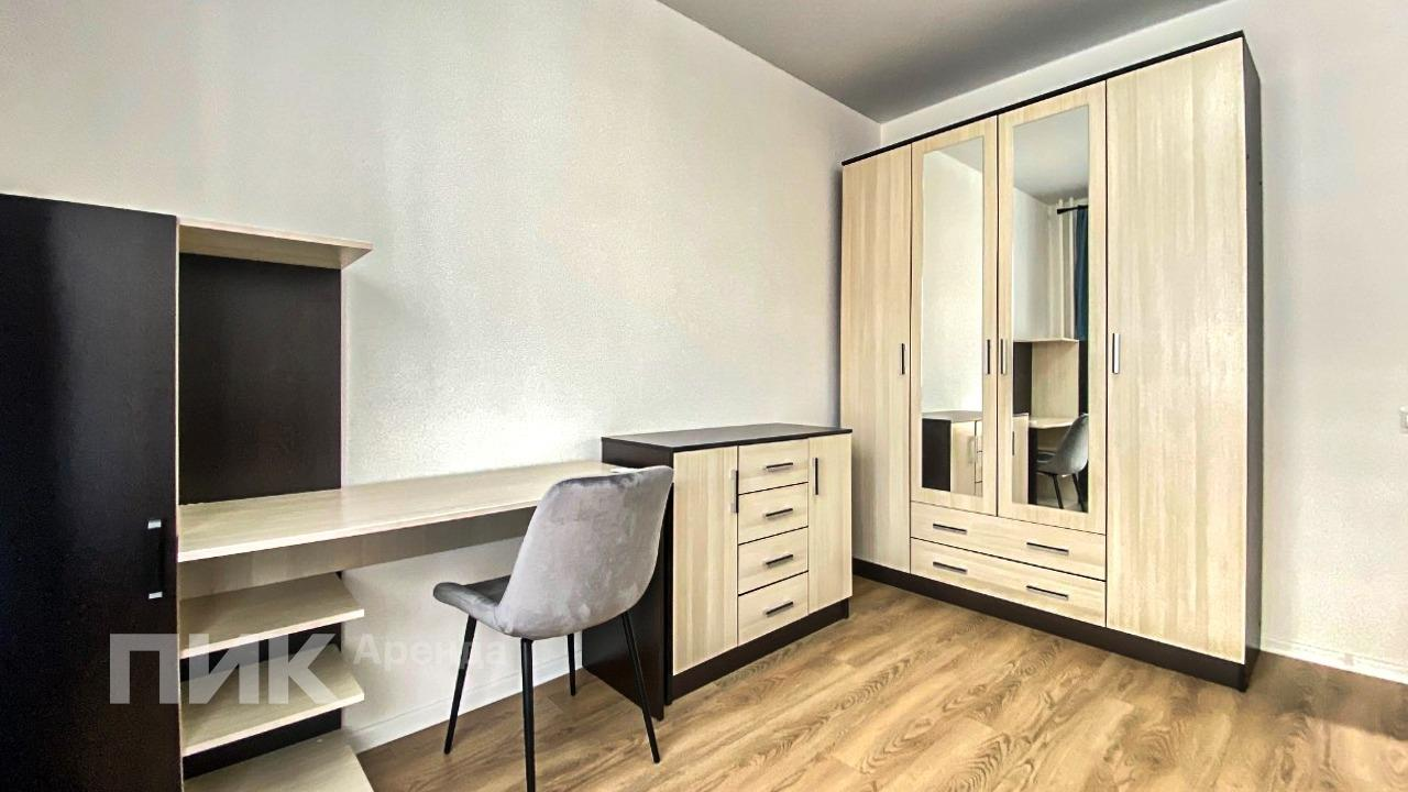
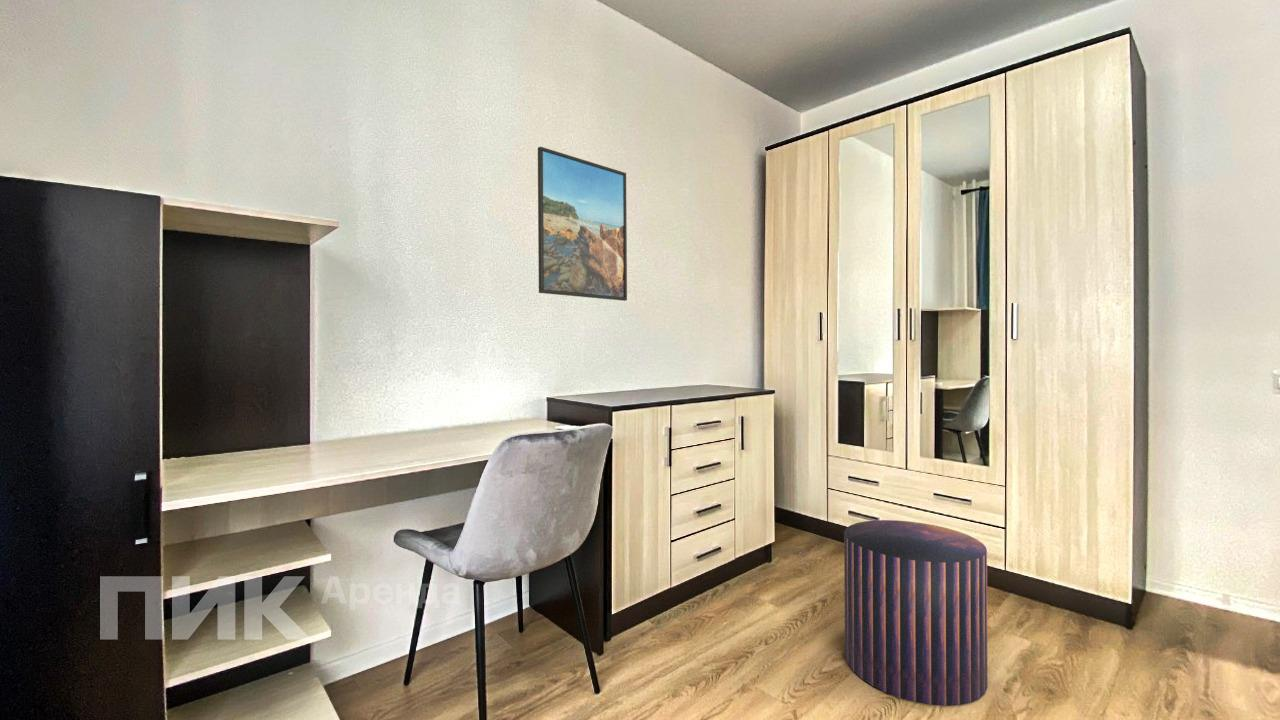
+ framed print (585, 229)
+ stool (912, 602)
